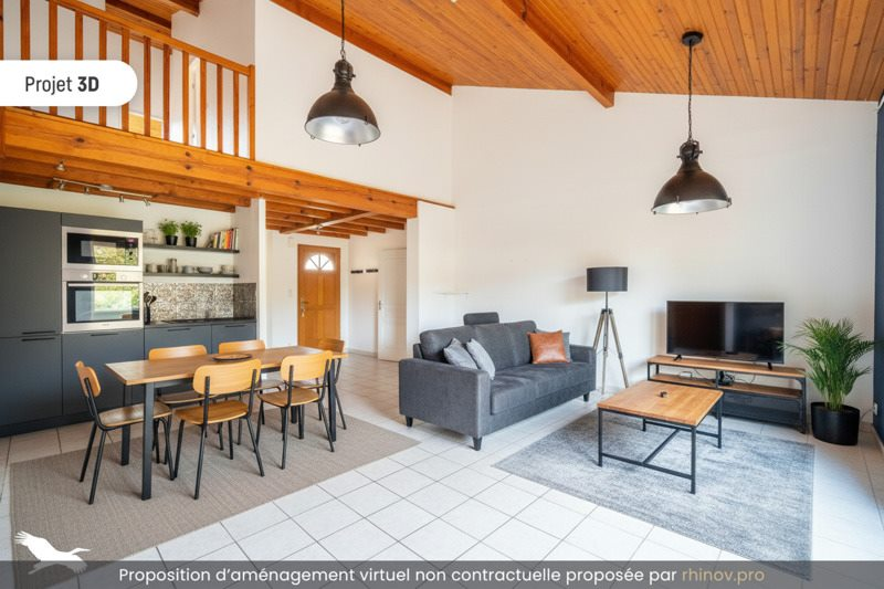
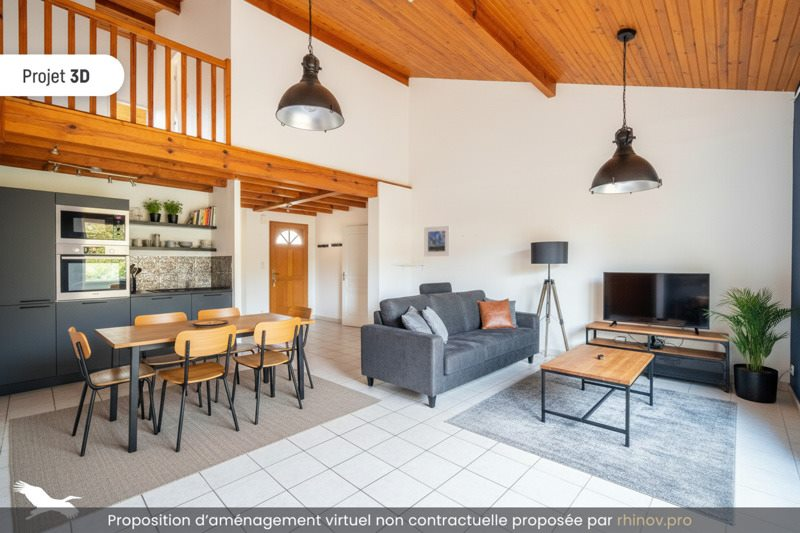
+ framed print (436, 241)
